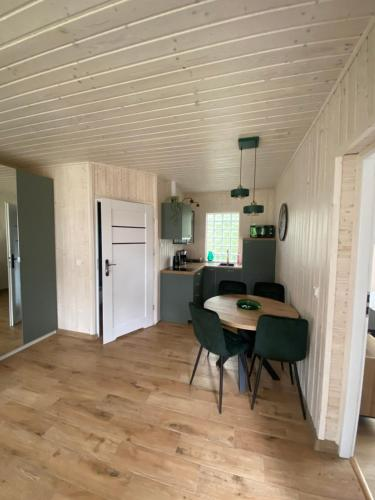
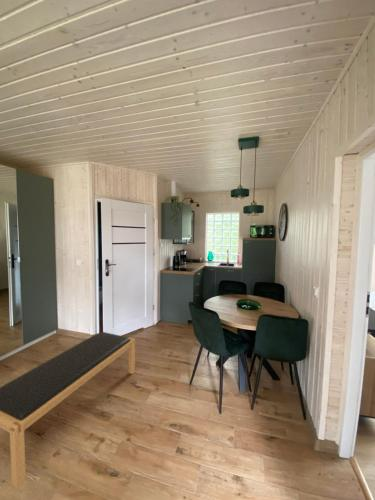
+ bench (74, 381)
